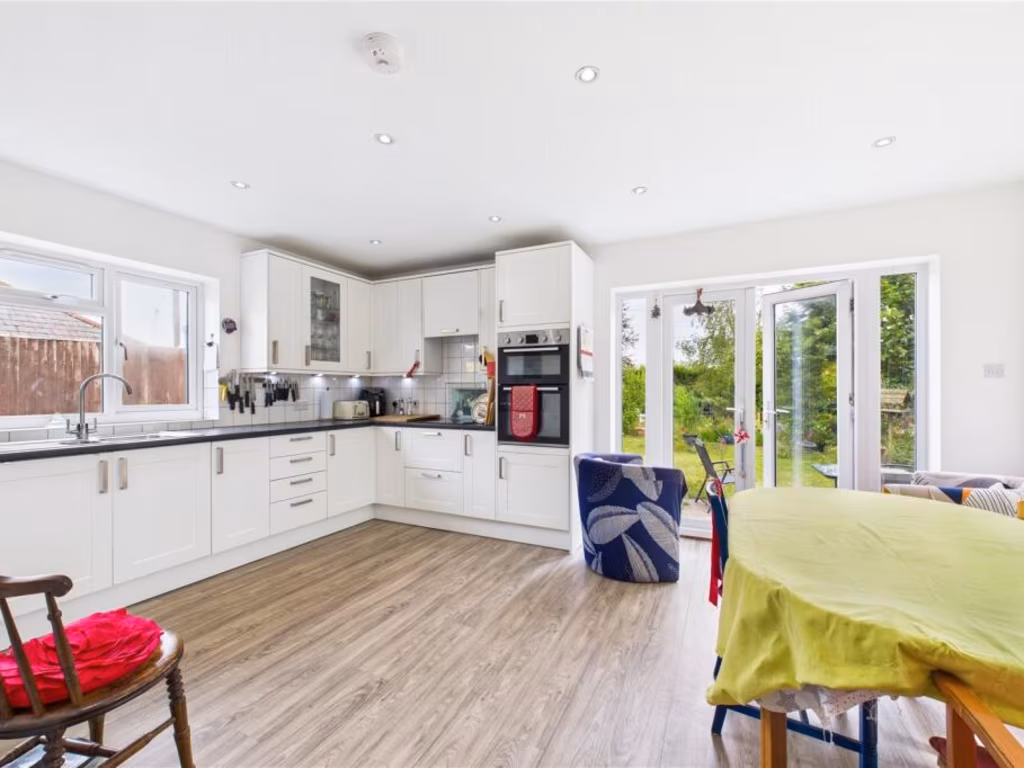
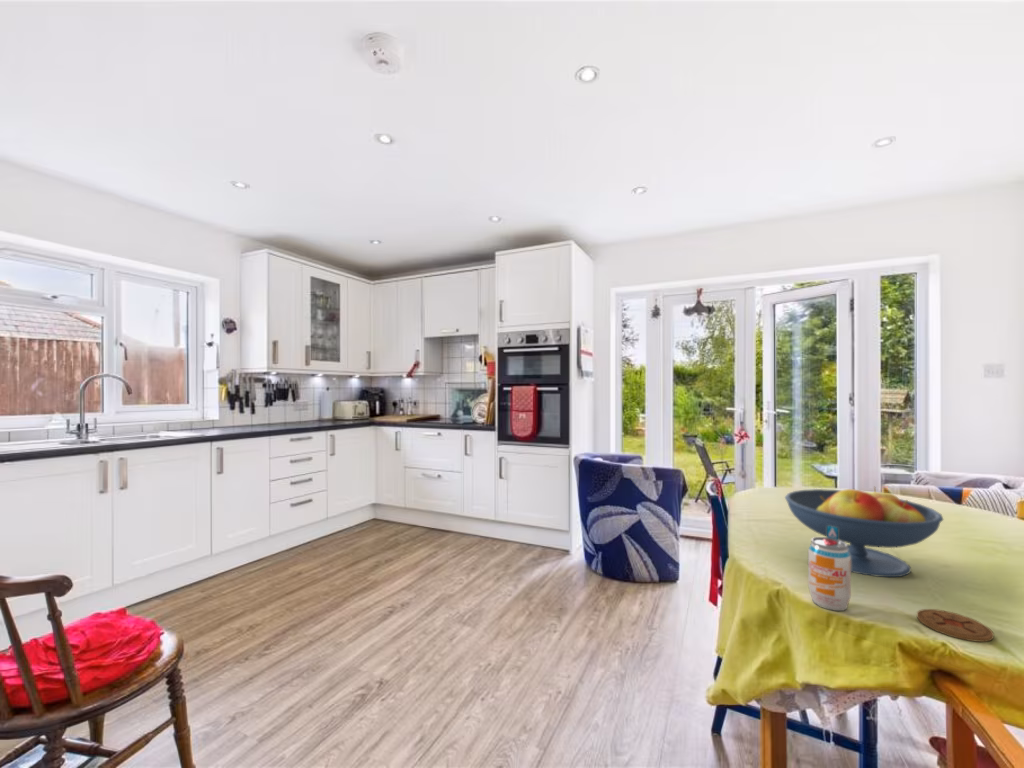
+ fruit bowl (857, 522)
+ coaster (953, 624)
+ beverage can (829, 566)
